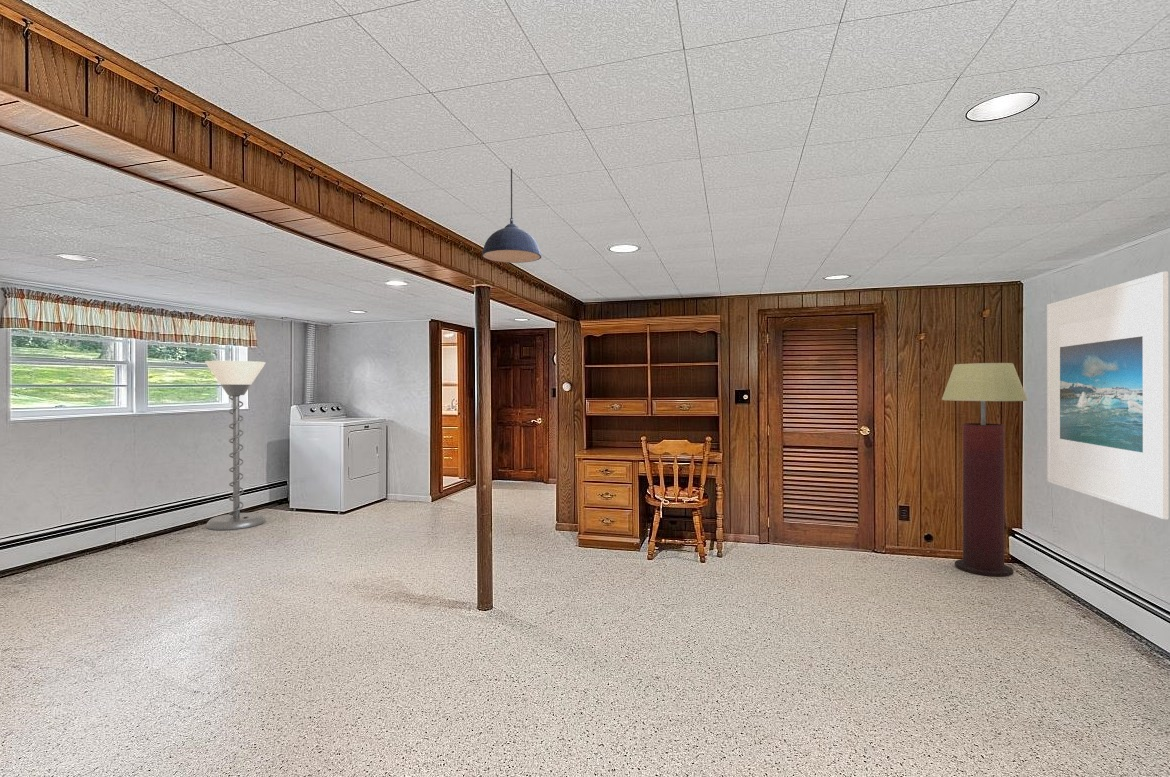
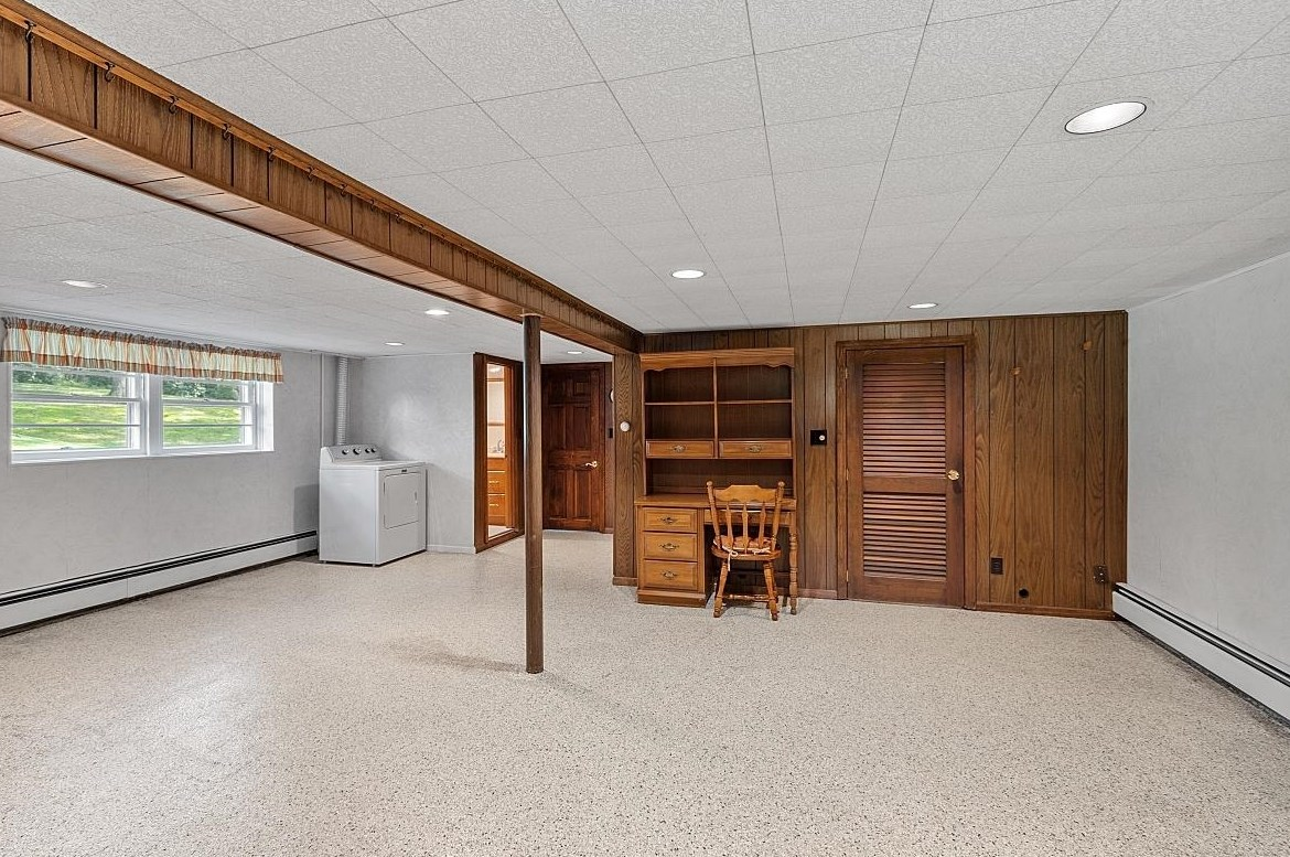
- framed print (1097, 394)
- floor lamp (983, 466)
- pendant light (511, 212)
- floor lamp (236, 443)
